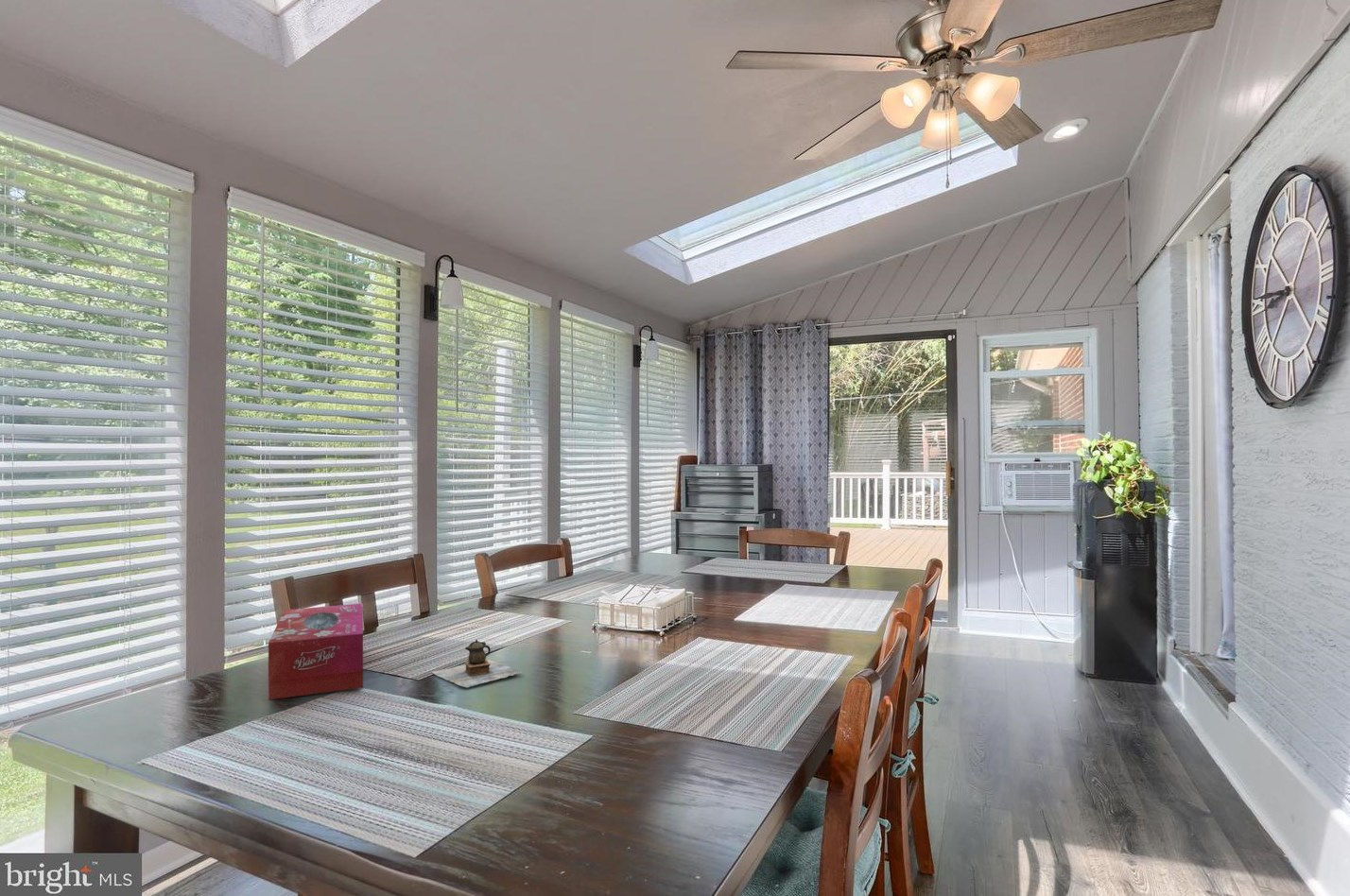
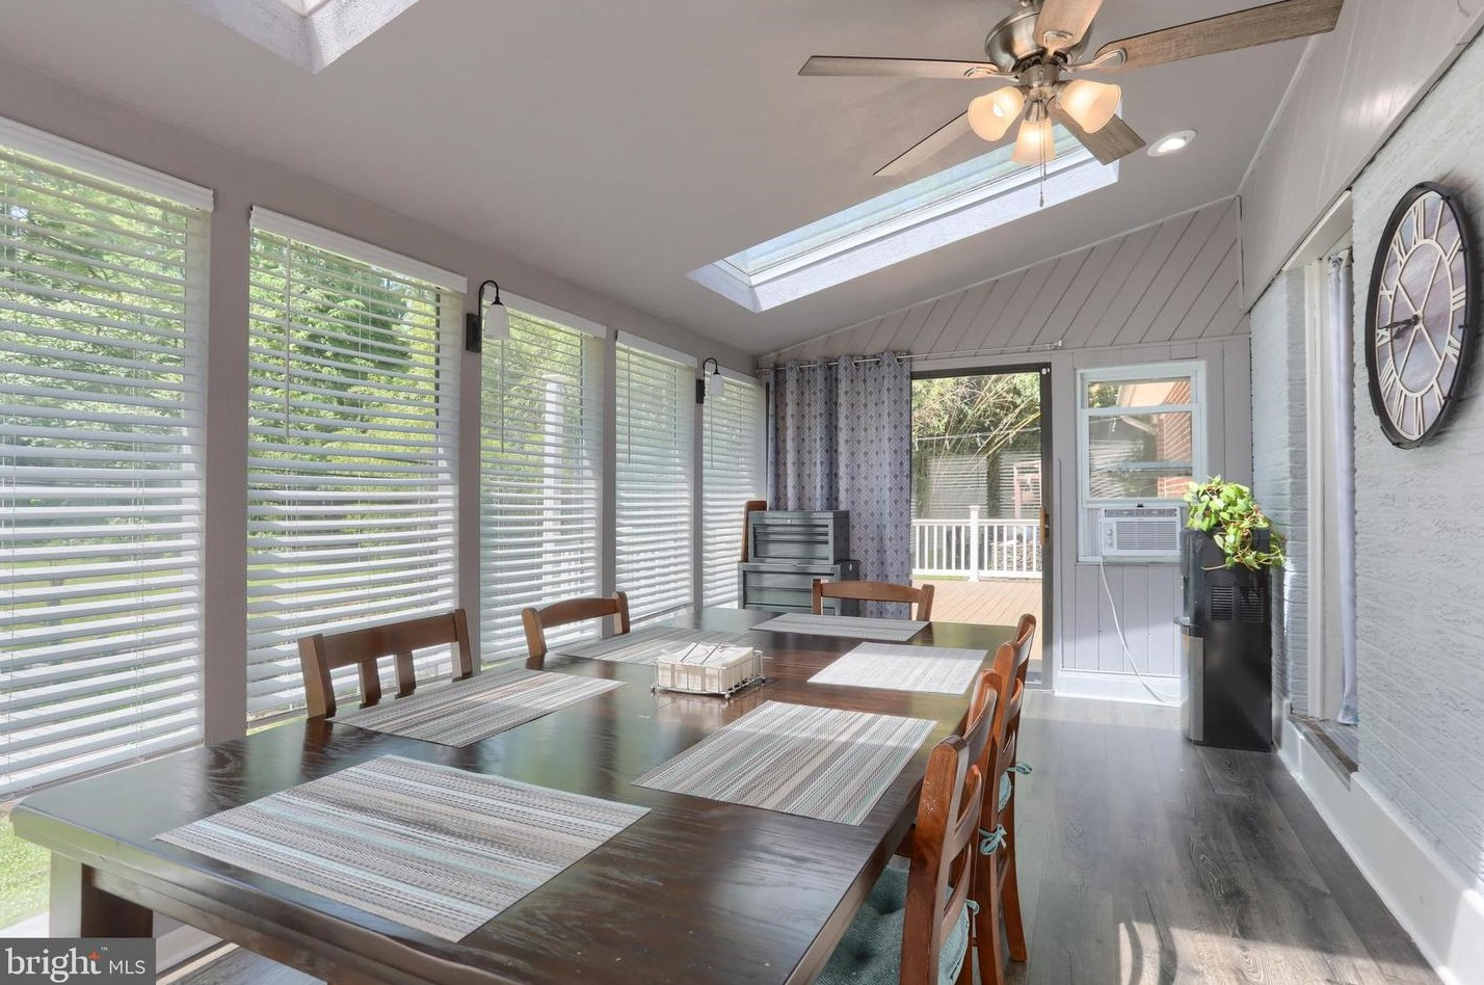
- tissue box (320, 646)
- teapot (476, 656)
